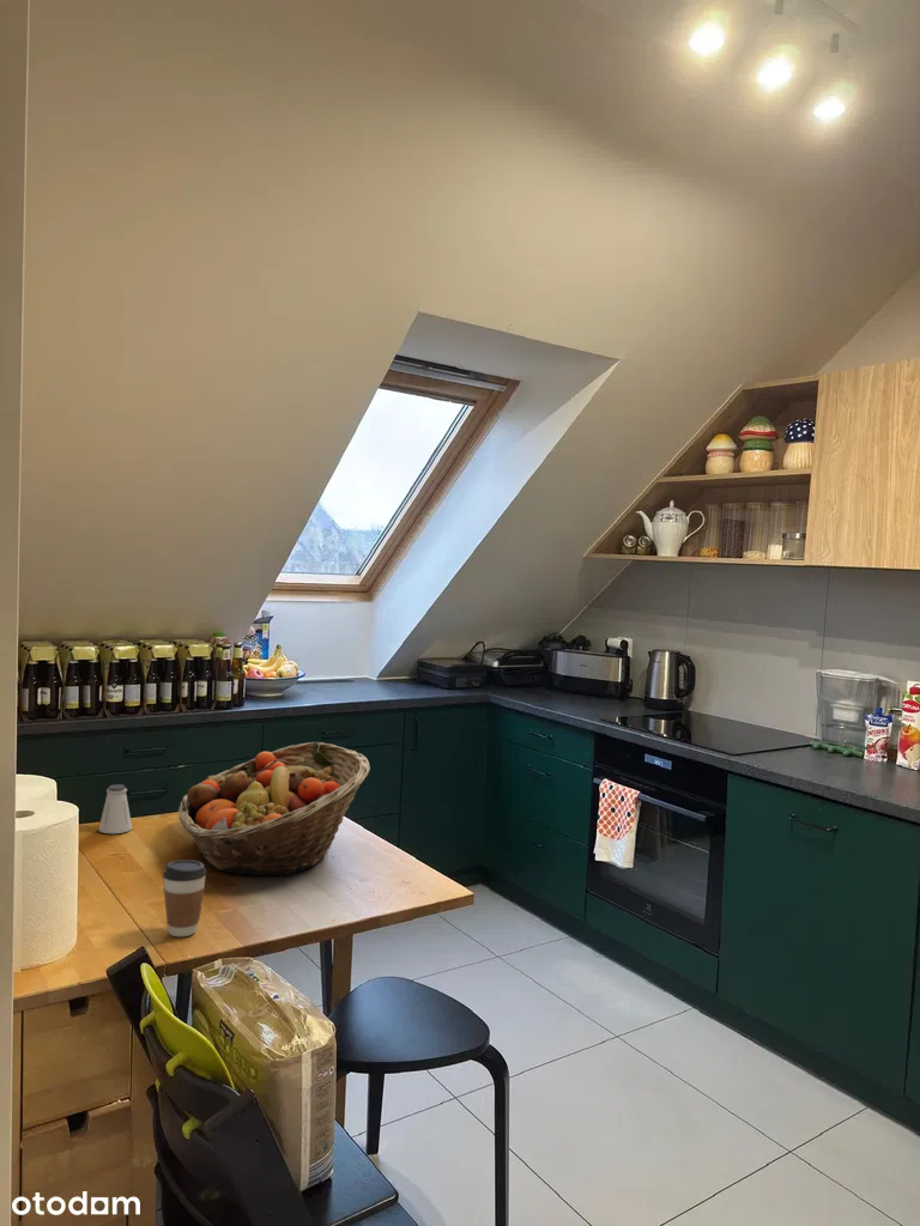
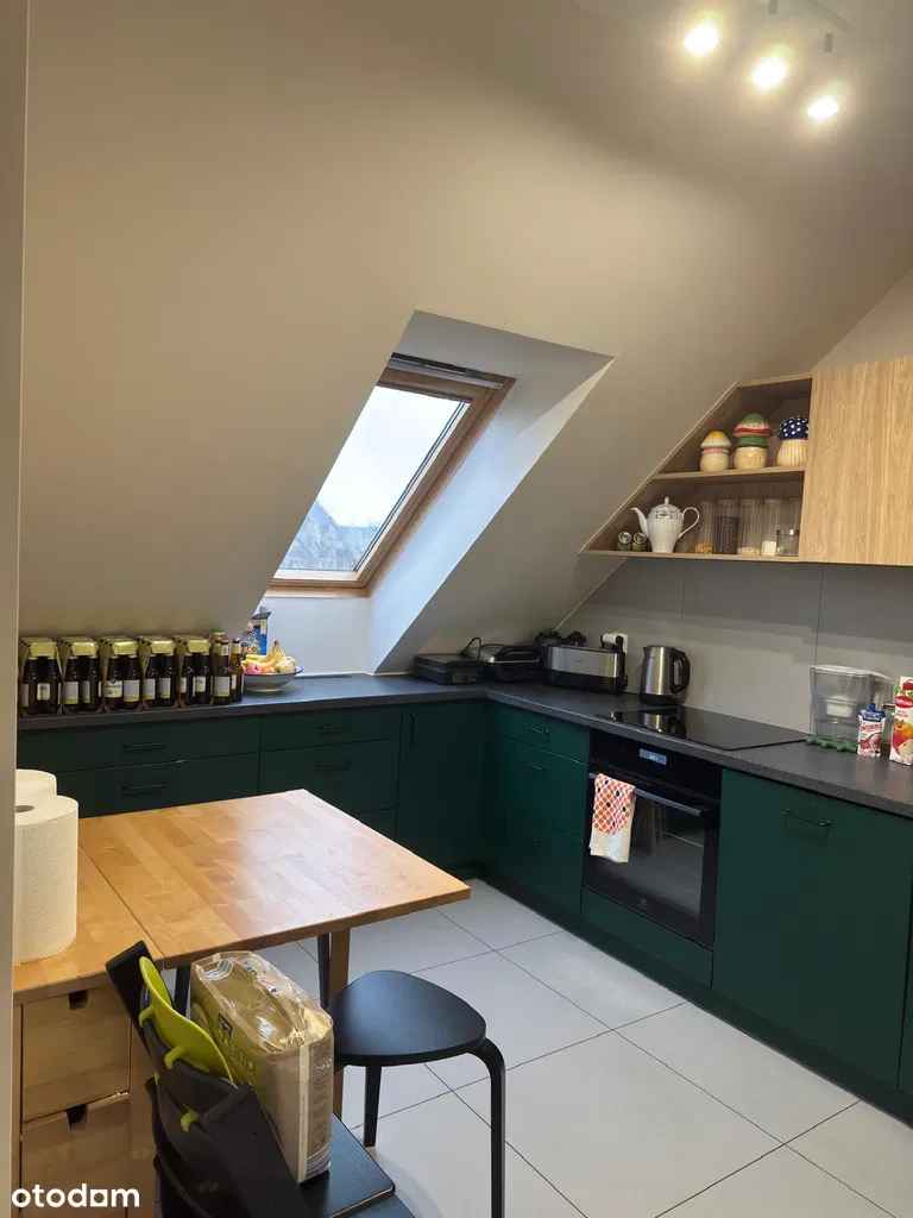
- saltshaker (116, 807)
- coffee cup (183, 898)
- fruit basket (274, 802)
